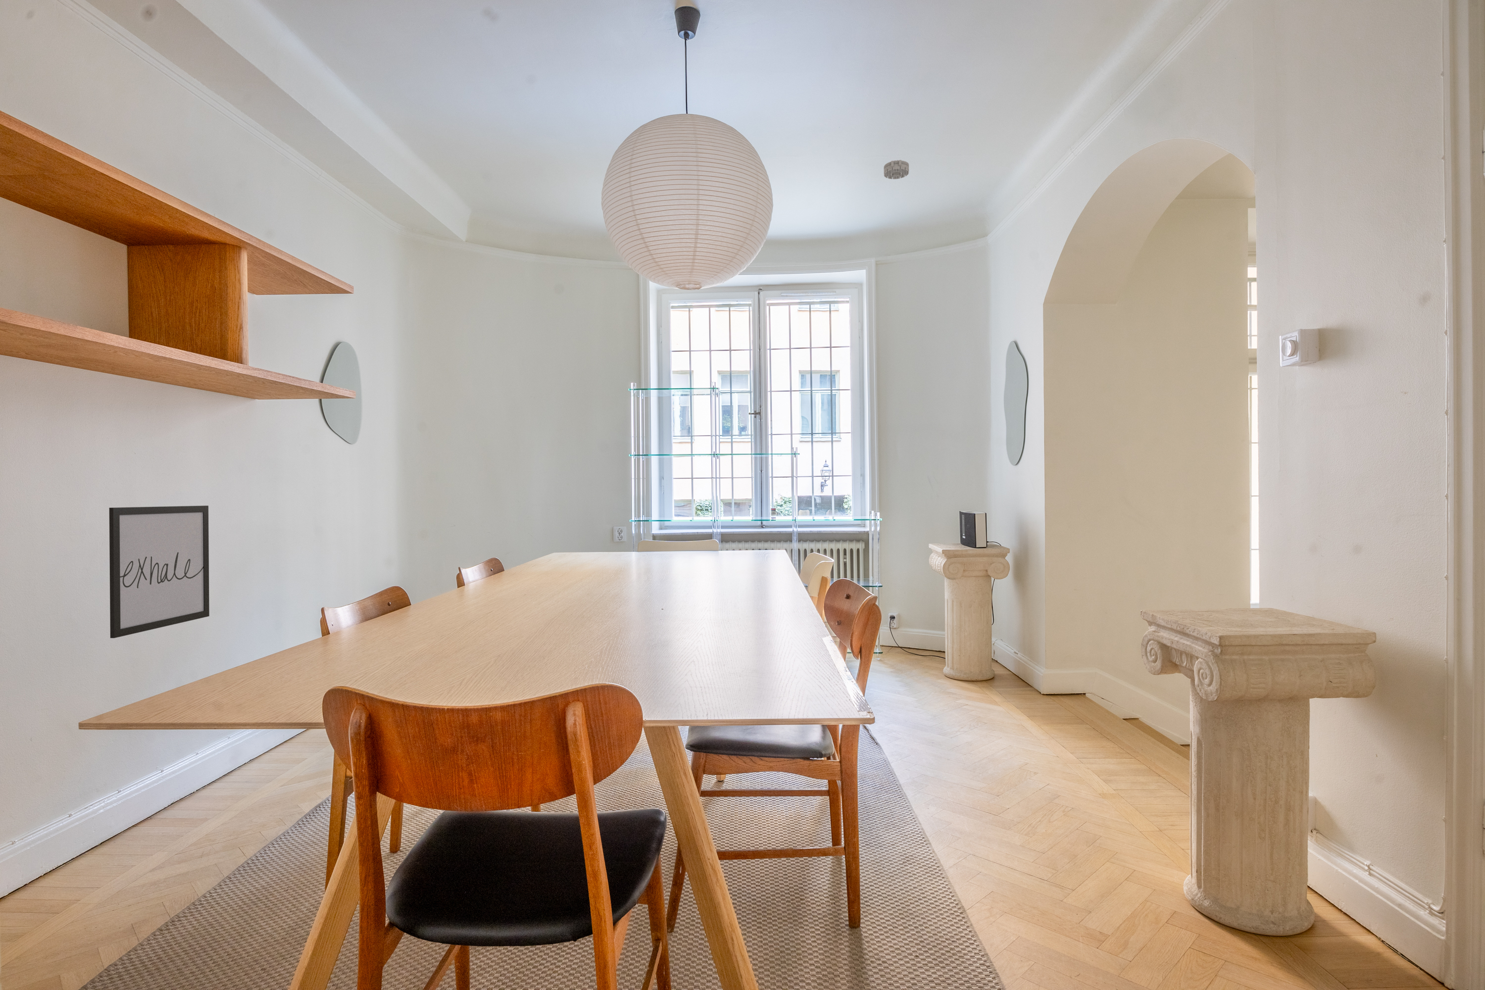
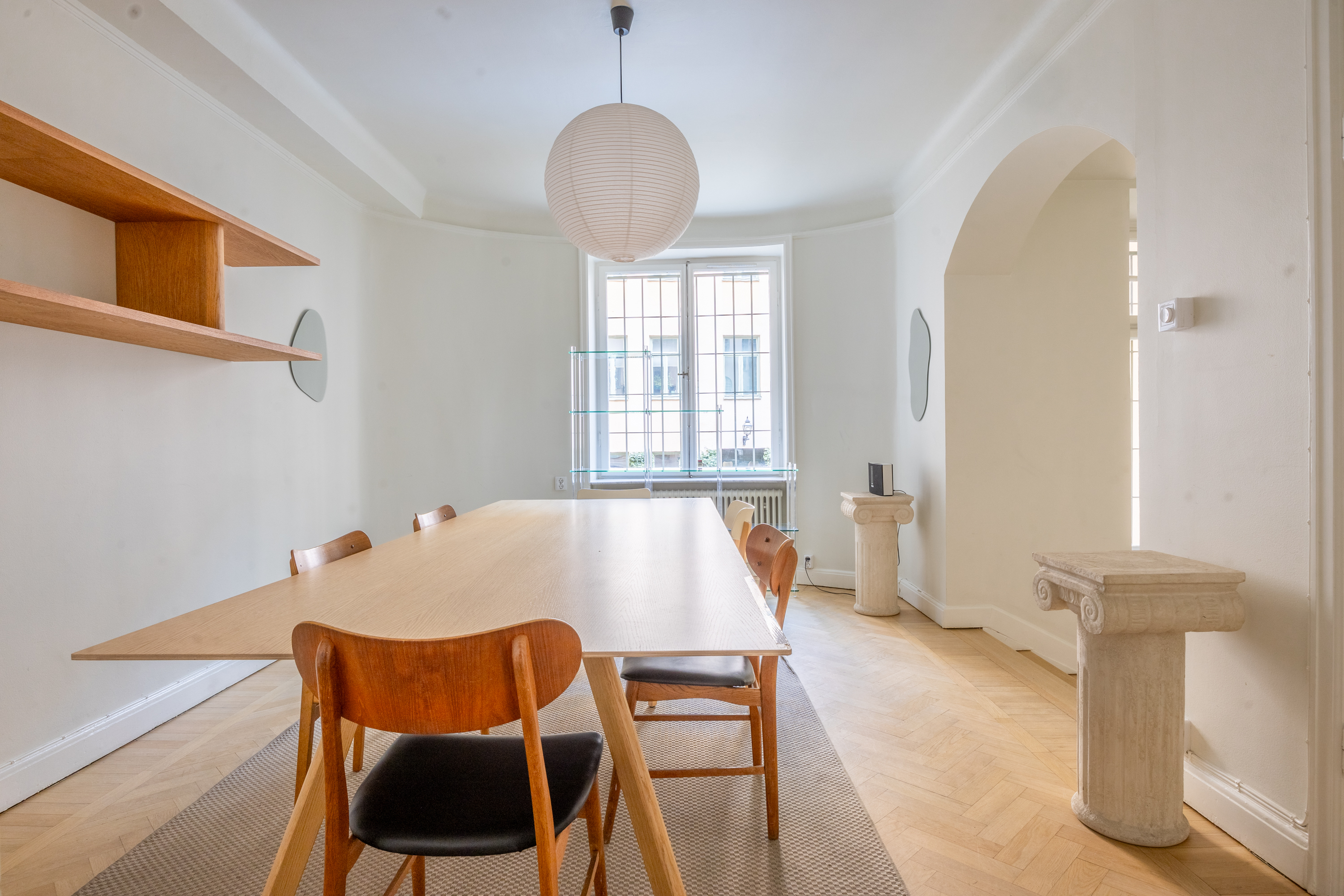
- smoke detector (896, 169)
- wall art (164, 567)
